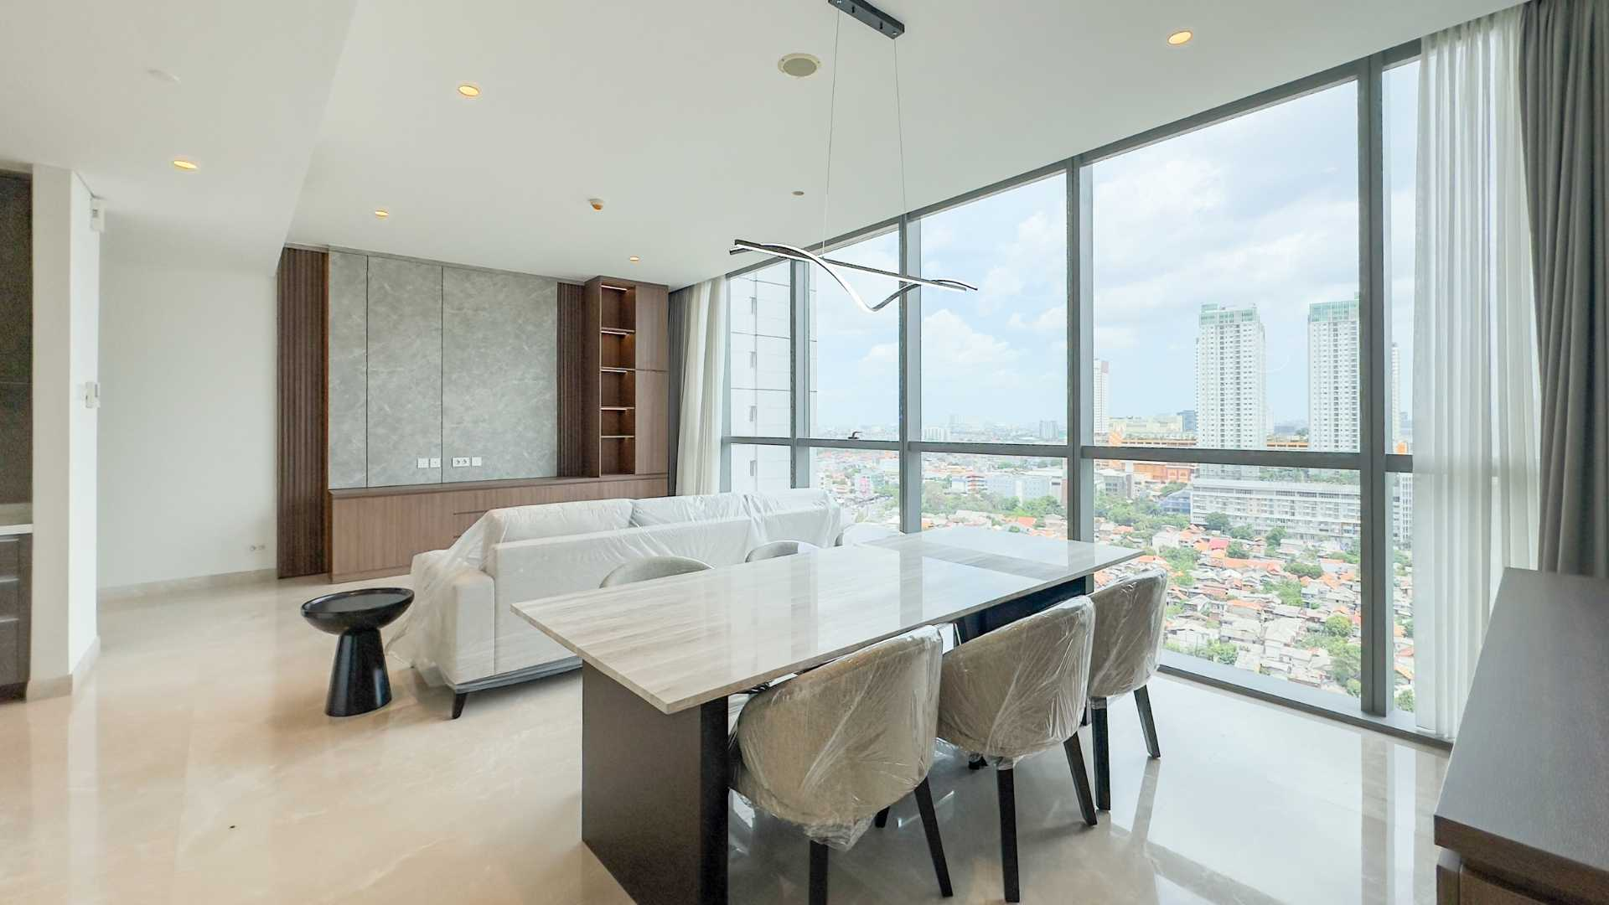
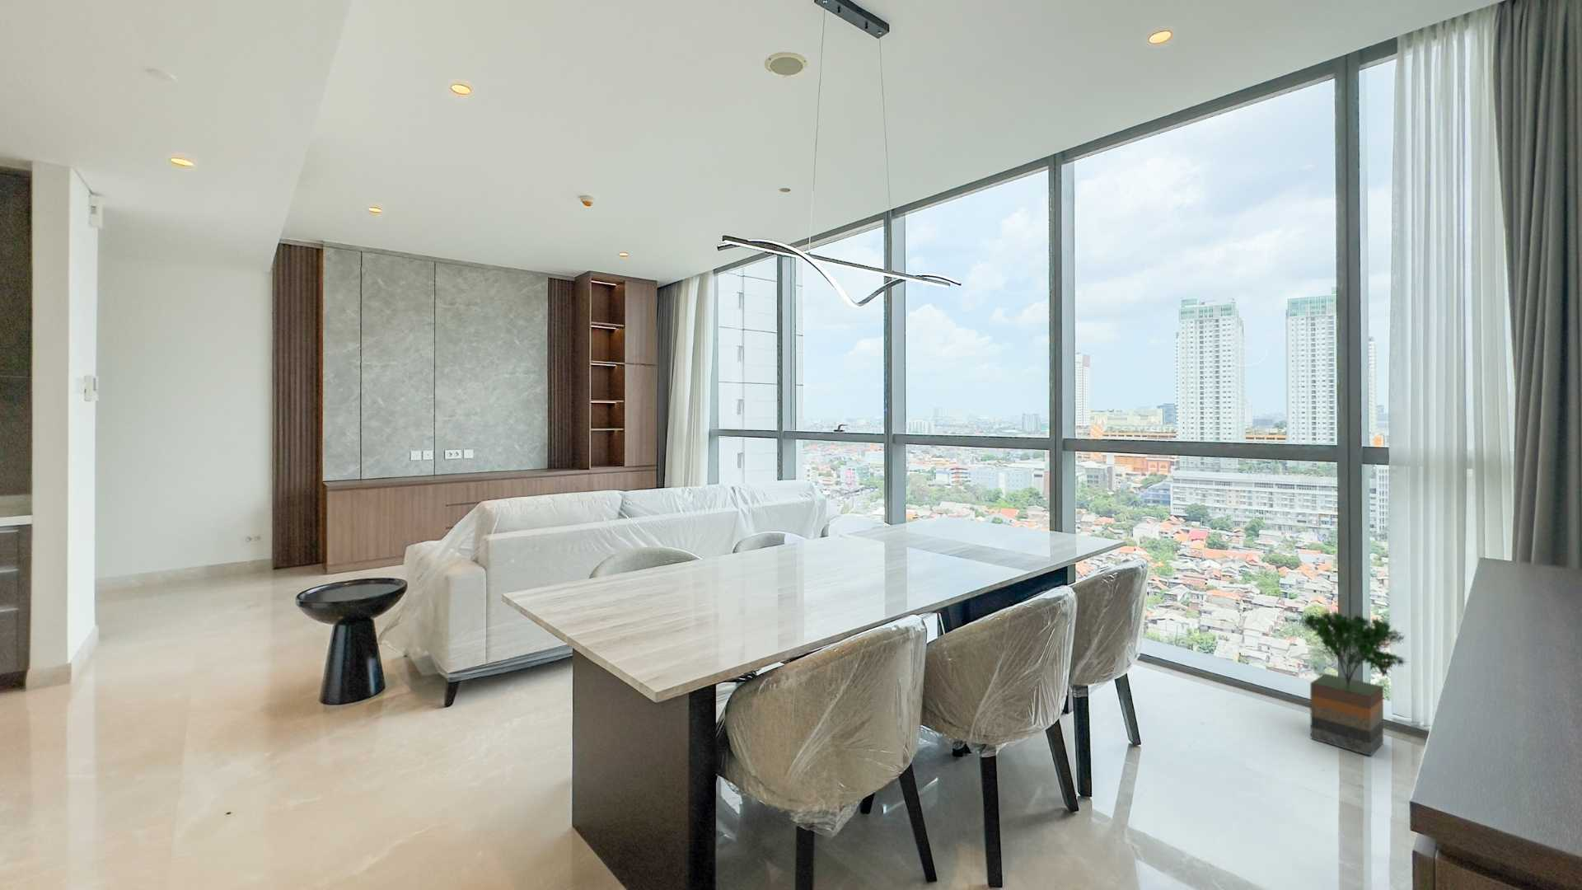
+ potted tree (1351, 677)
